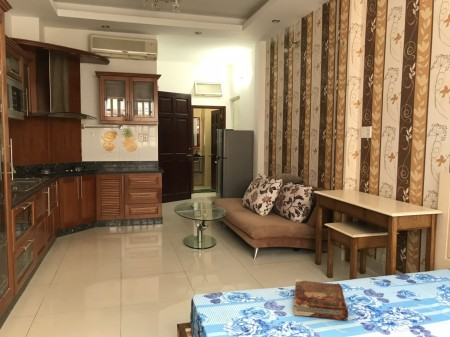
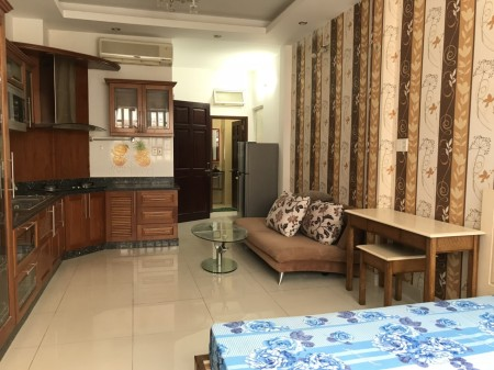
- book (319, 298)
